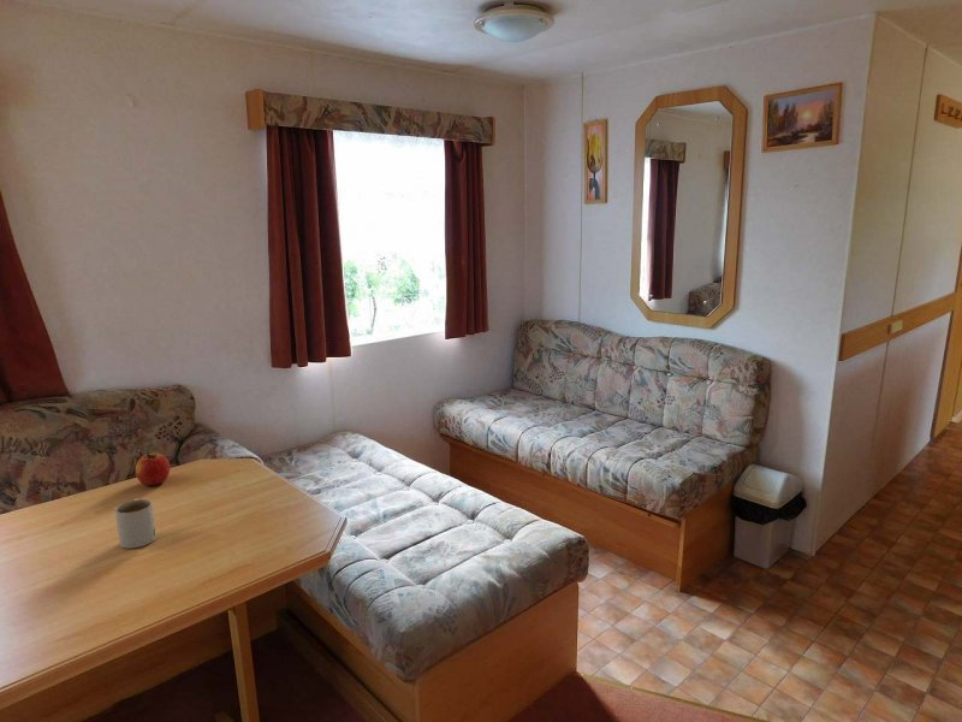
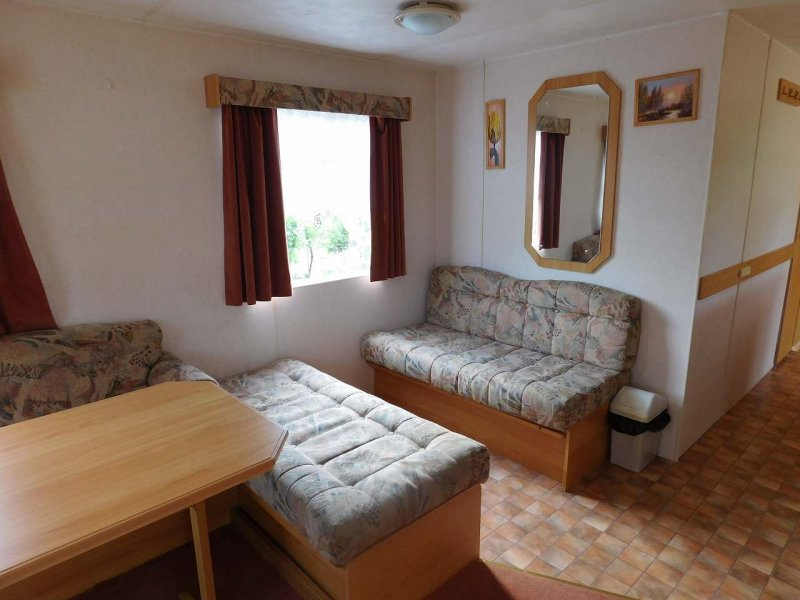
- apple (152, 467)
- mug (136, 520)
